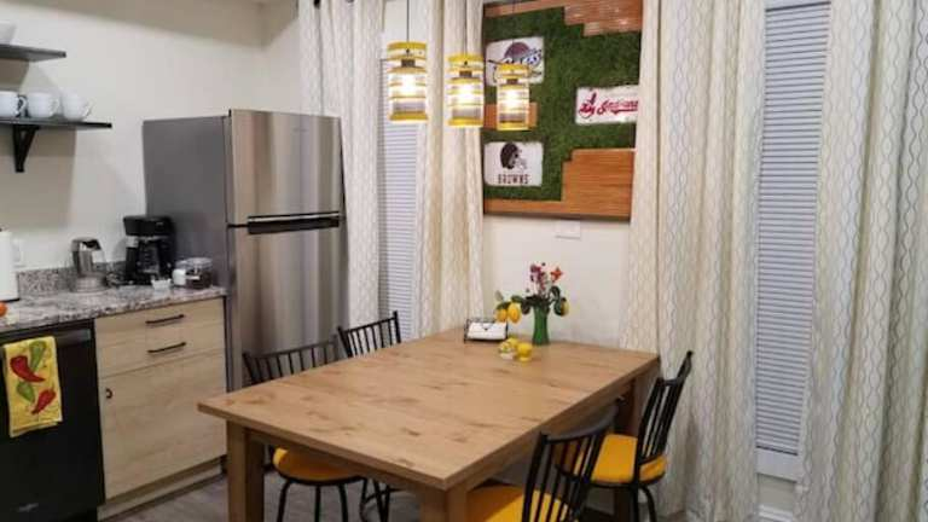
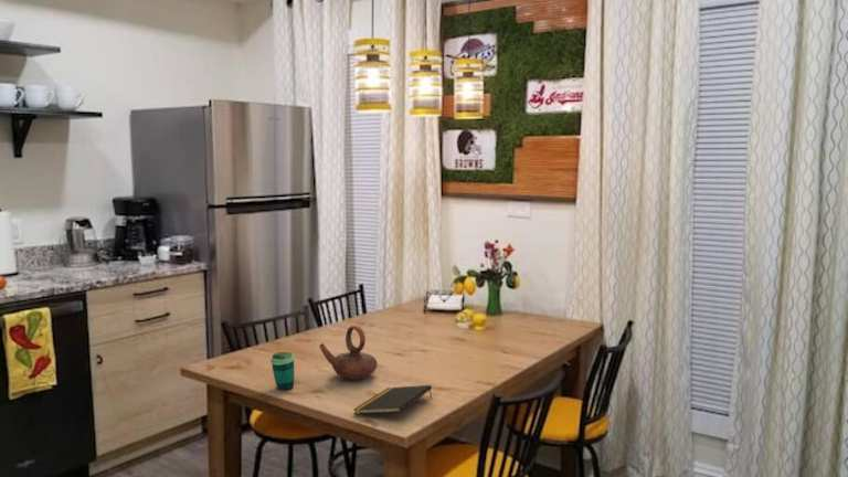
+ cup (283, 371)
+ teapot (348, 352)
+ notepad (393, 399)
